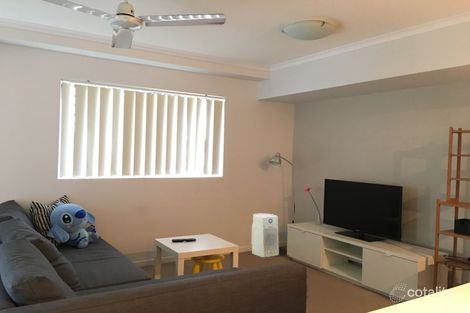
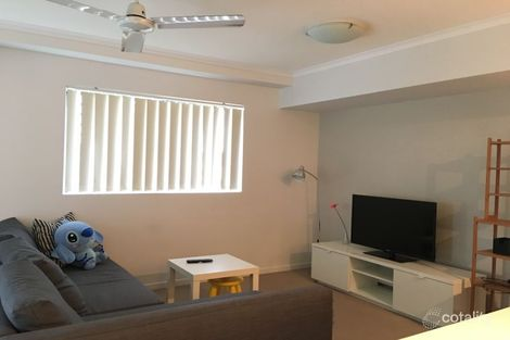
- fan (263, 234)
